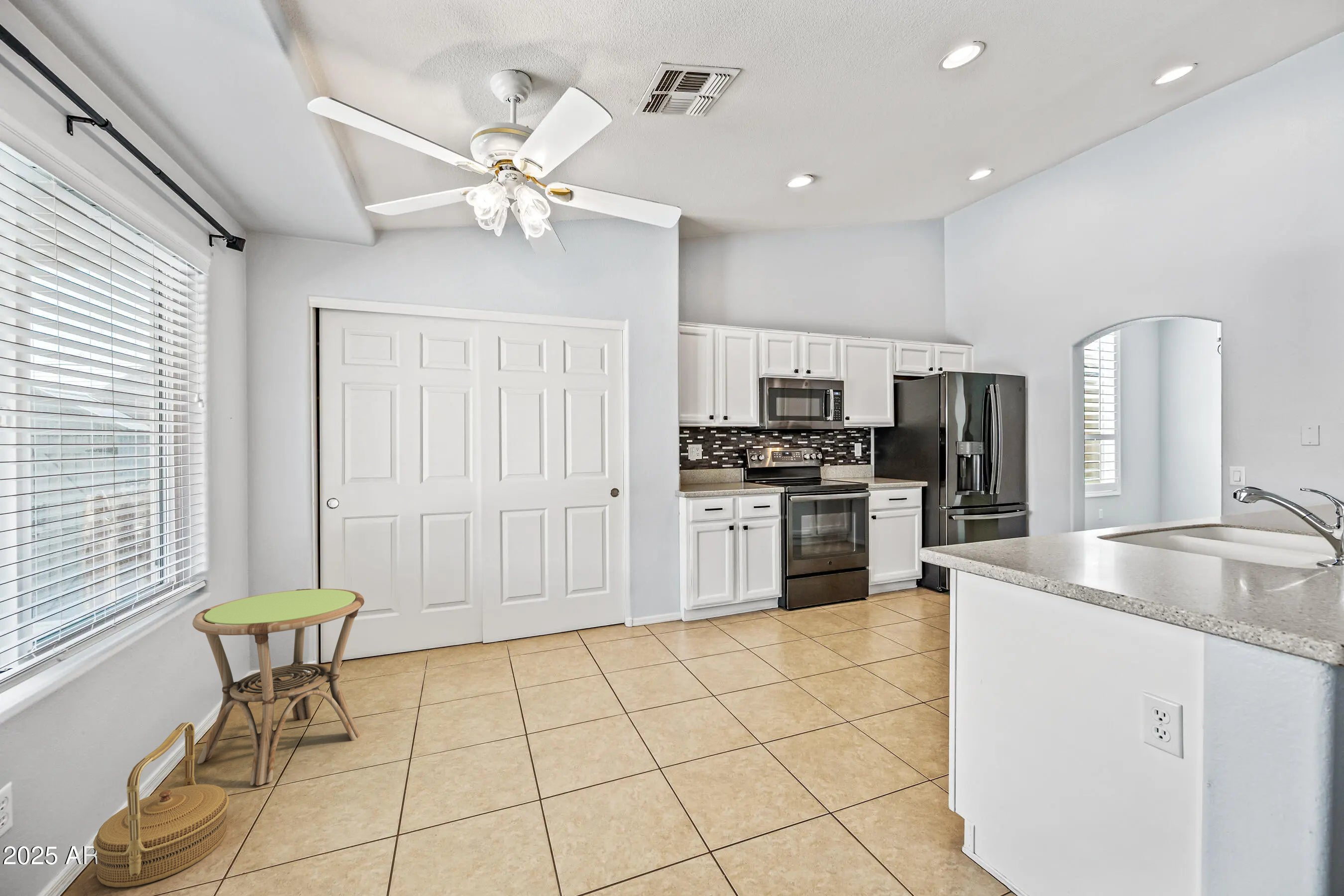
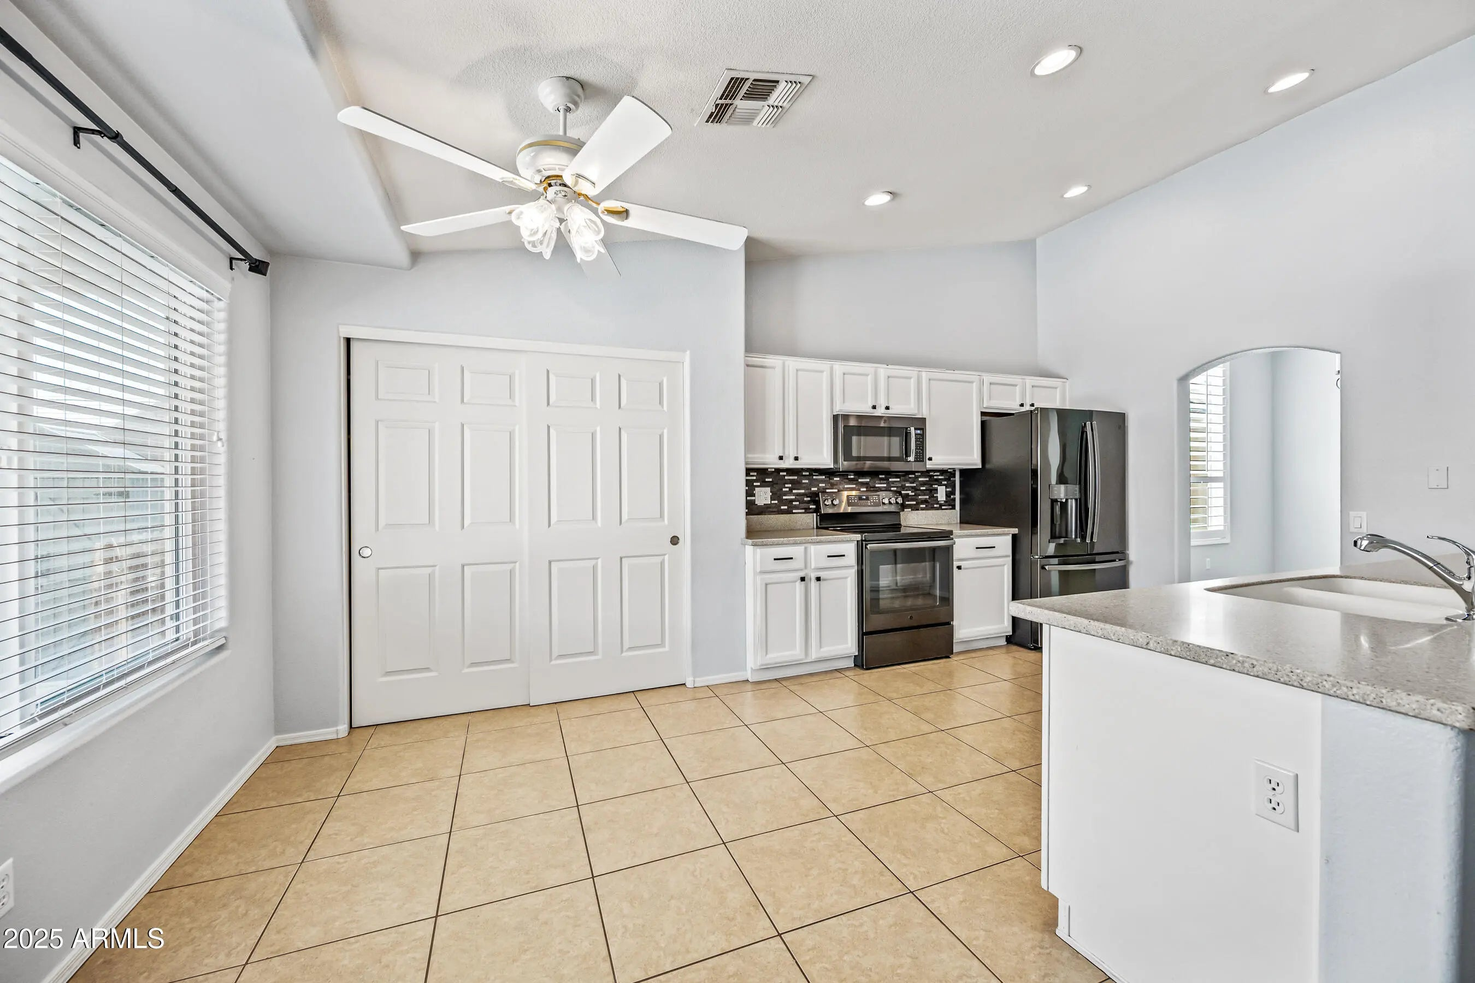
- side table (284, 675)
- basket (165, 796)
